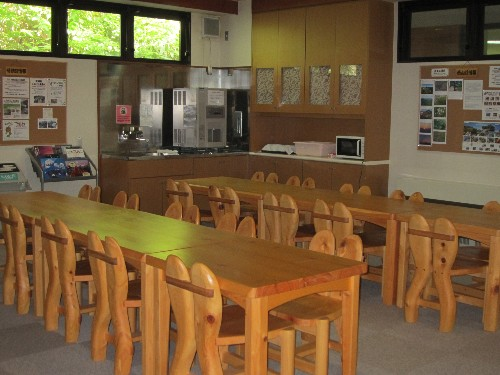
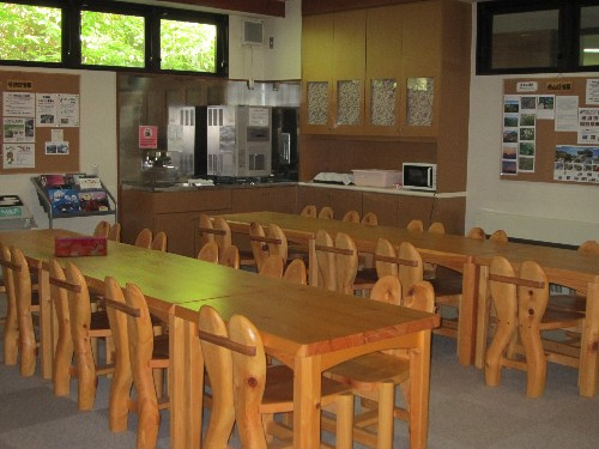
+ tissue box (80, 245)
